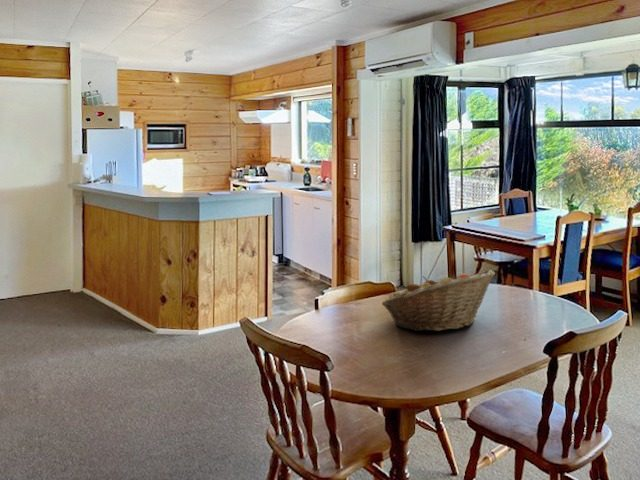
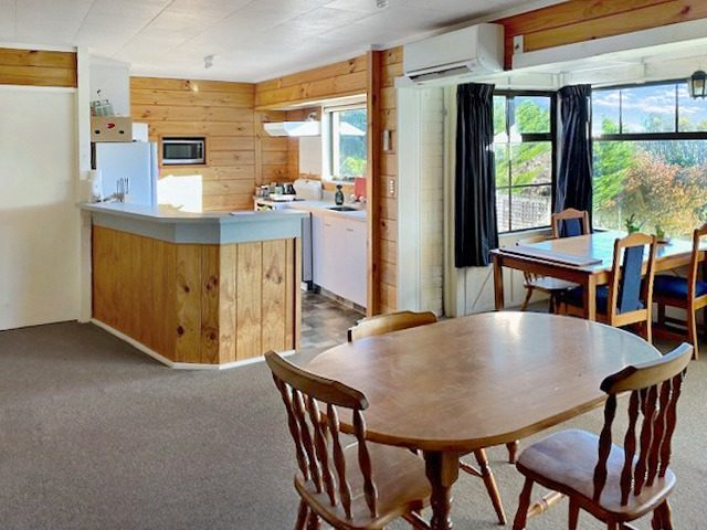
- fruit basket (439, 296)
